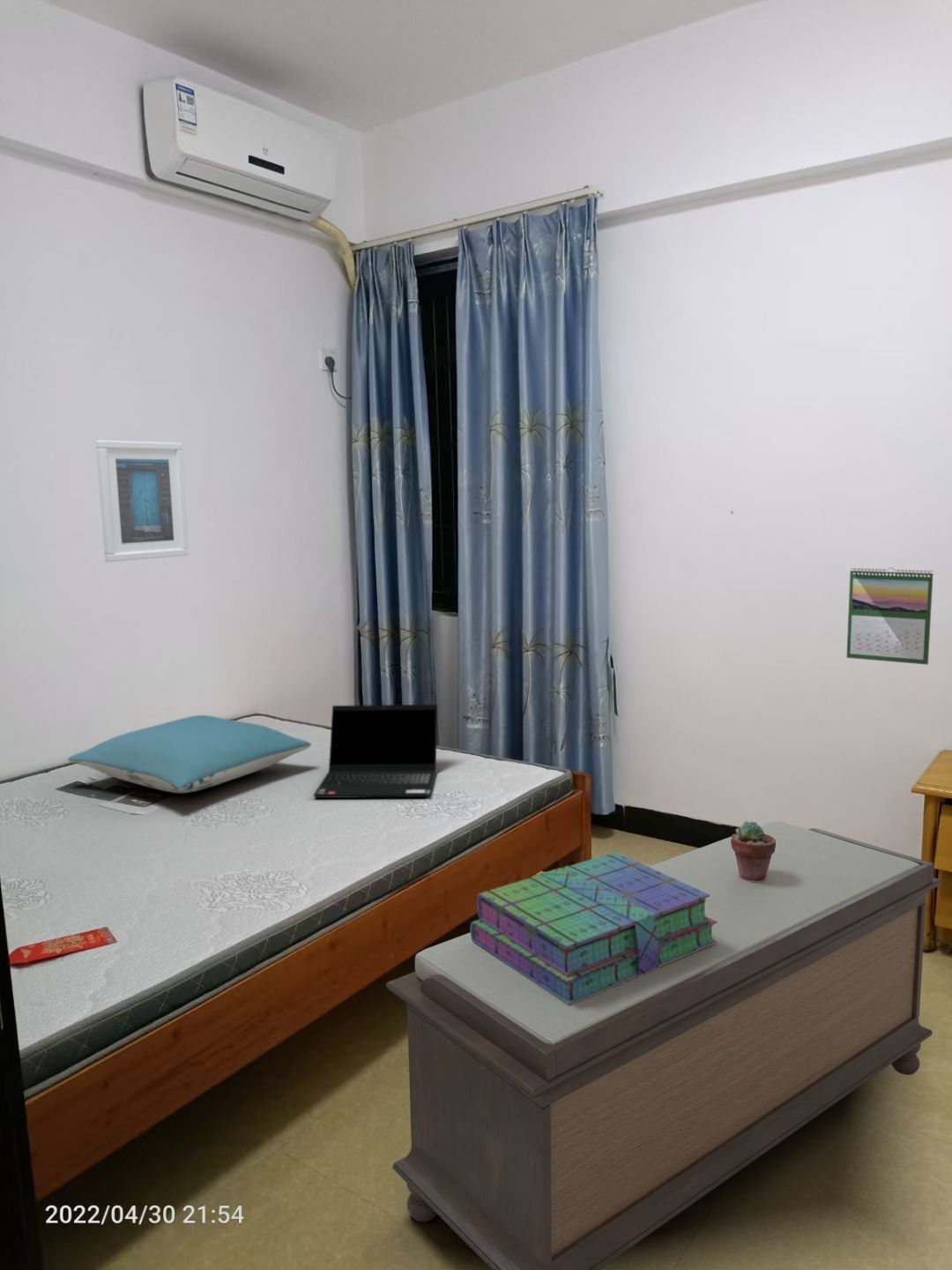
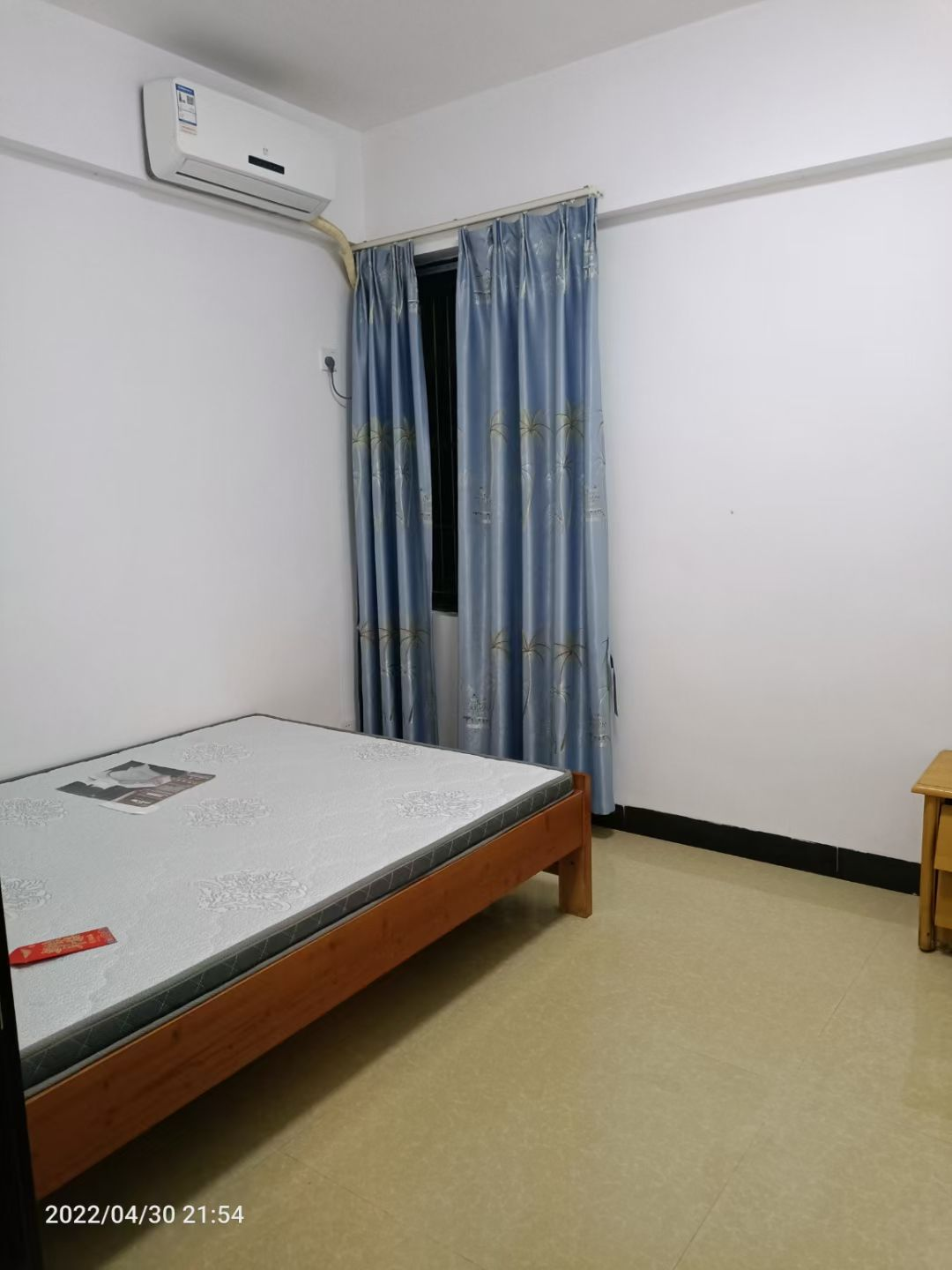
- calendar (889, 614)
- stack of books (592, 916)
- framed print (145, 500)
- pillow (192, 751)
- potted succulent (753, 848)
- bench (690, 1020)
- laptop computer (378, 750)
